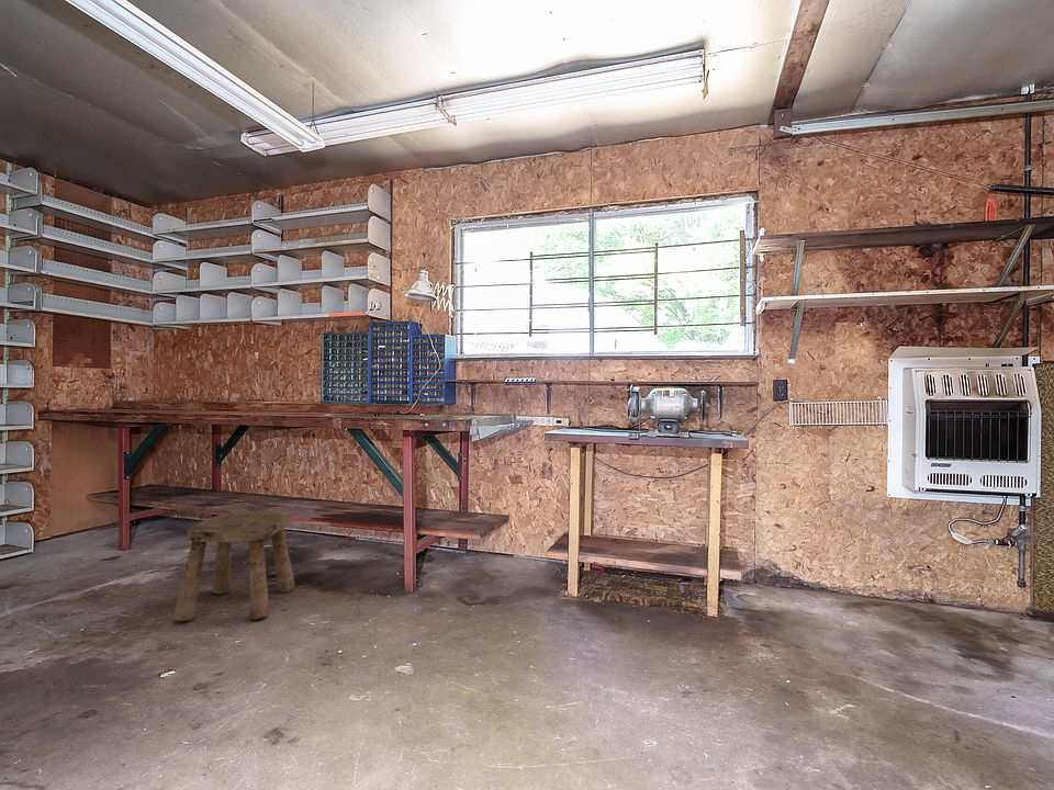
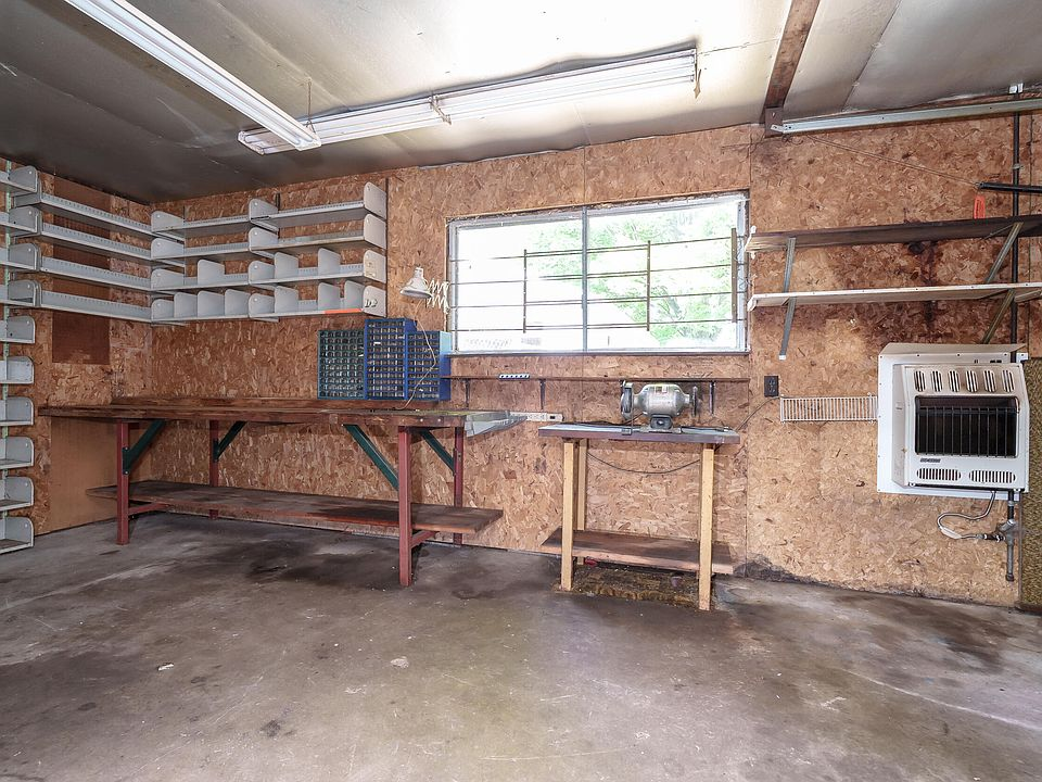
- stool (229, 562)
